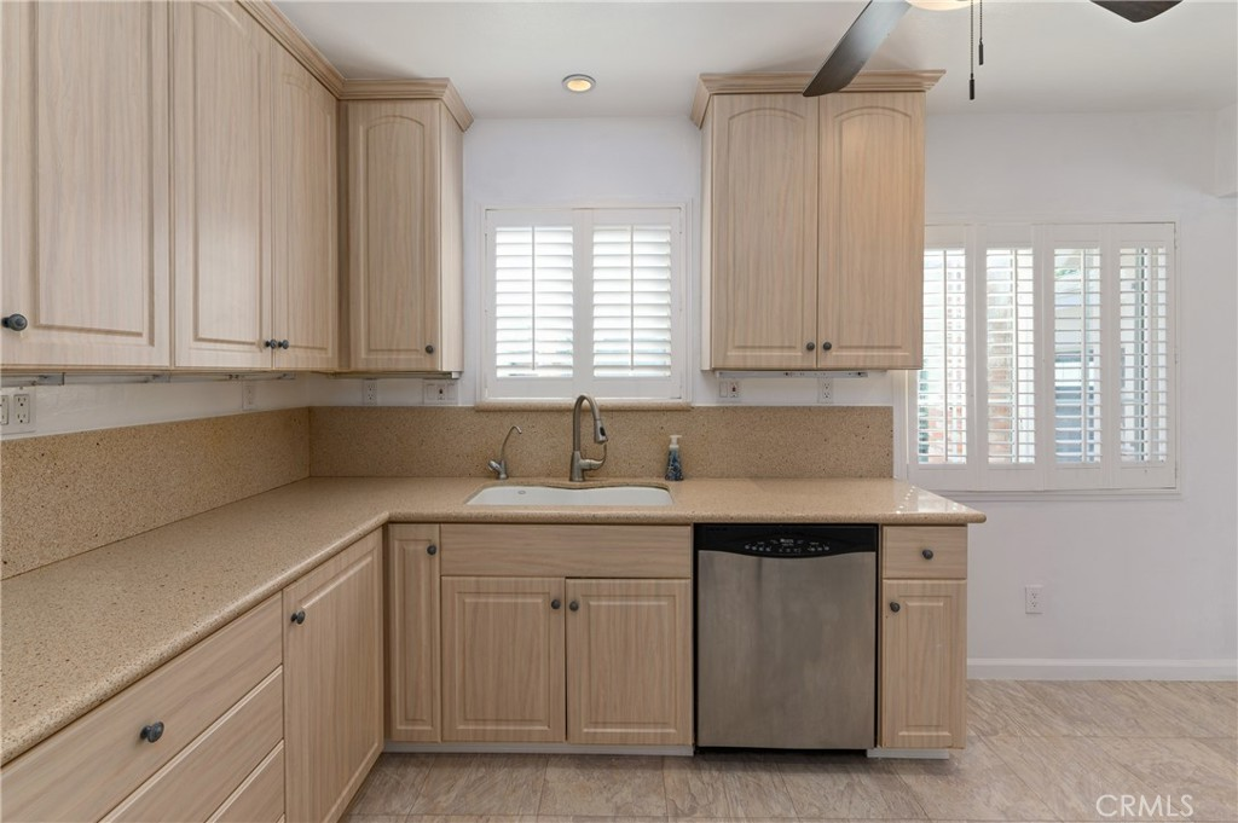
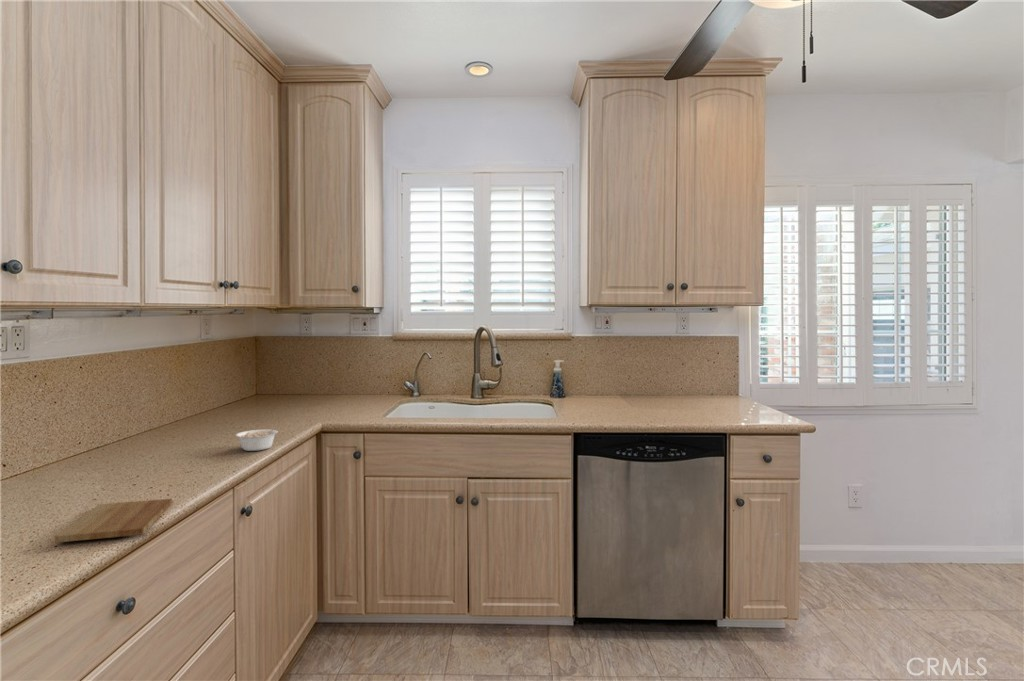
+ legume (257, 438)
+ cutting board (119, 518)
